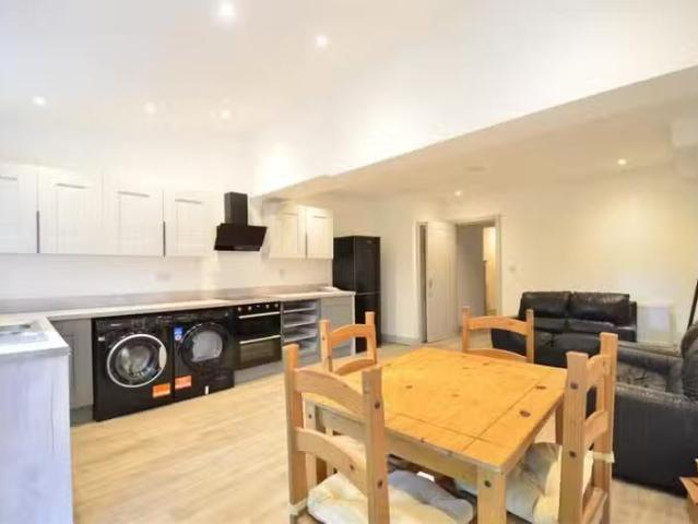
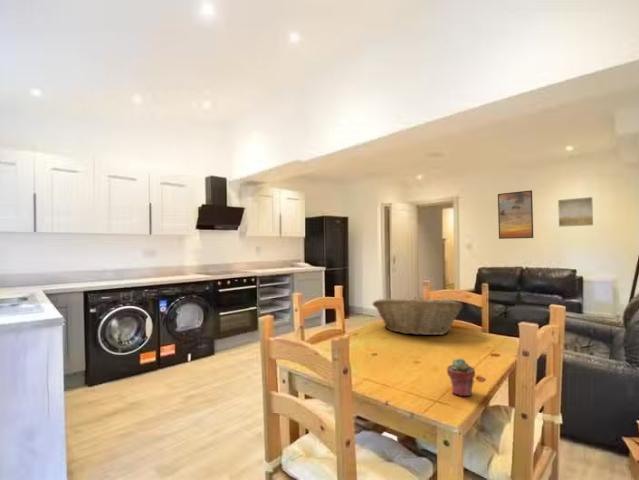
+ potted succulent (461, 375)
+ wall art (575, 212)
+ fruit basket (416, 312)
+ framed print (515, 215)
